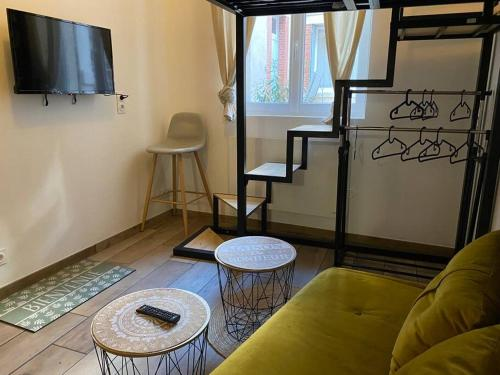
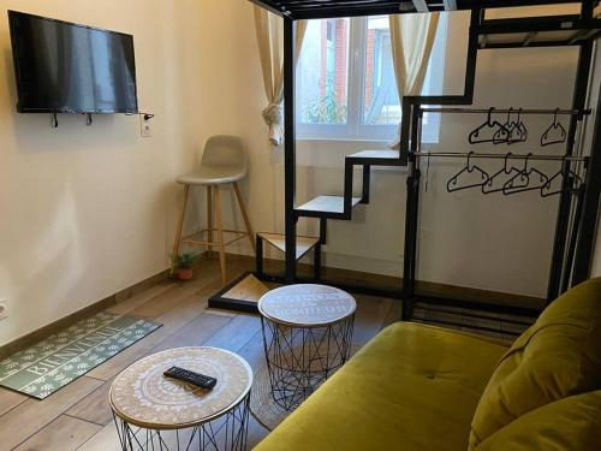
+ potted plant (184, 259)
